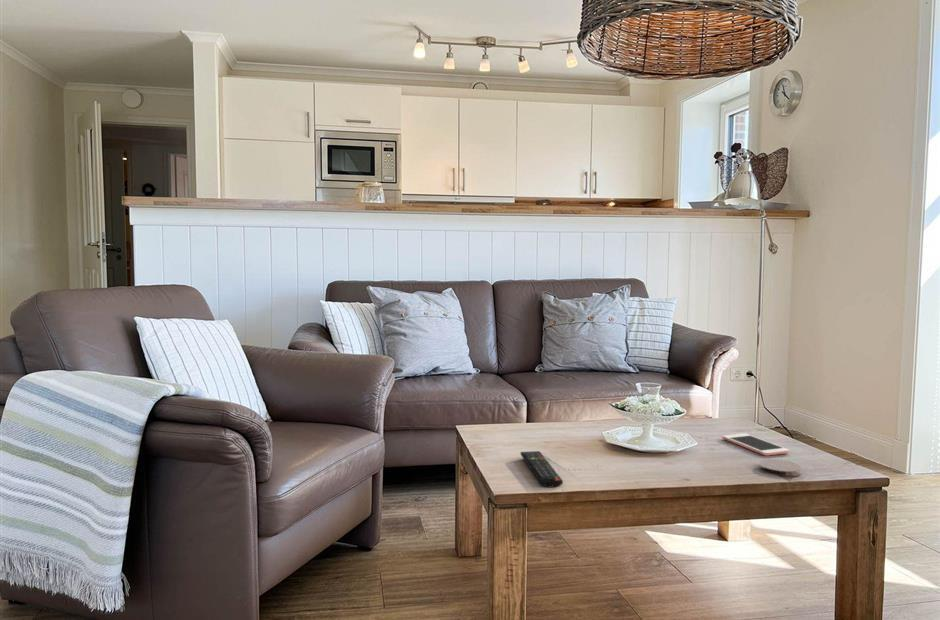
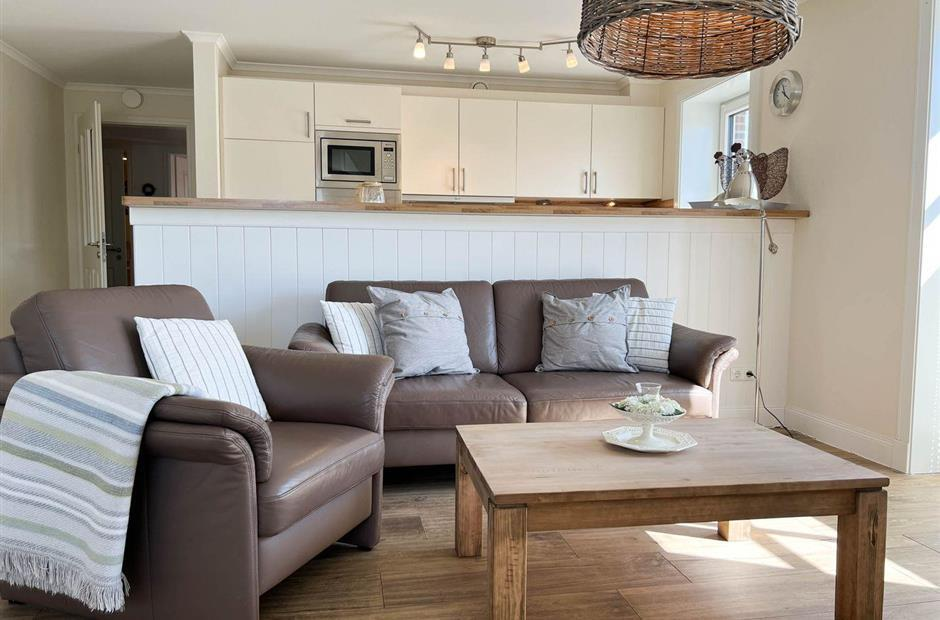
- remote control (540, 468)
- coaster (779, 467)
- cell phone (754, 444)
